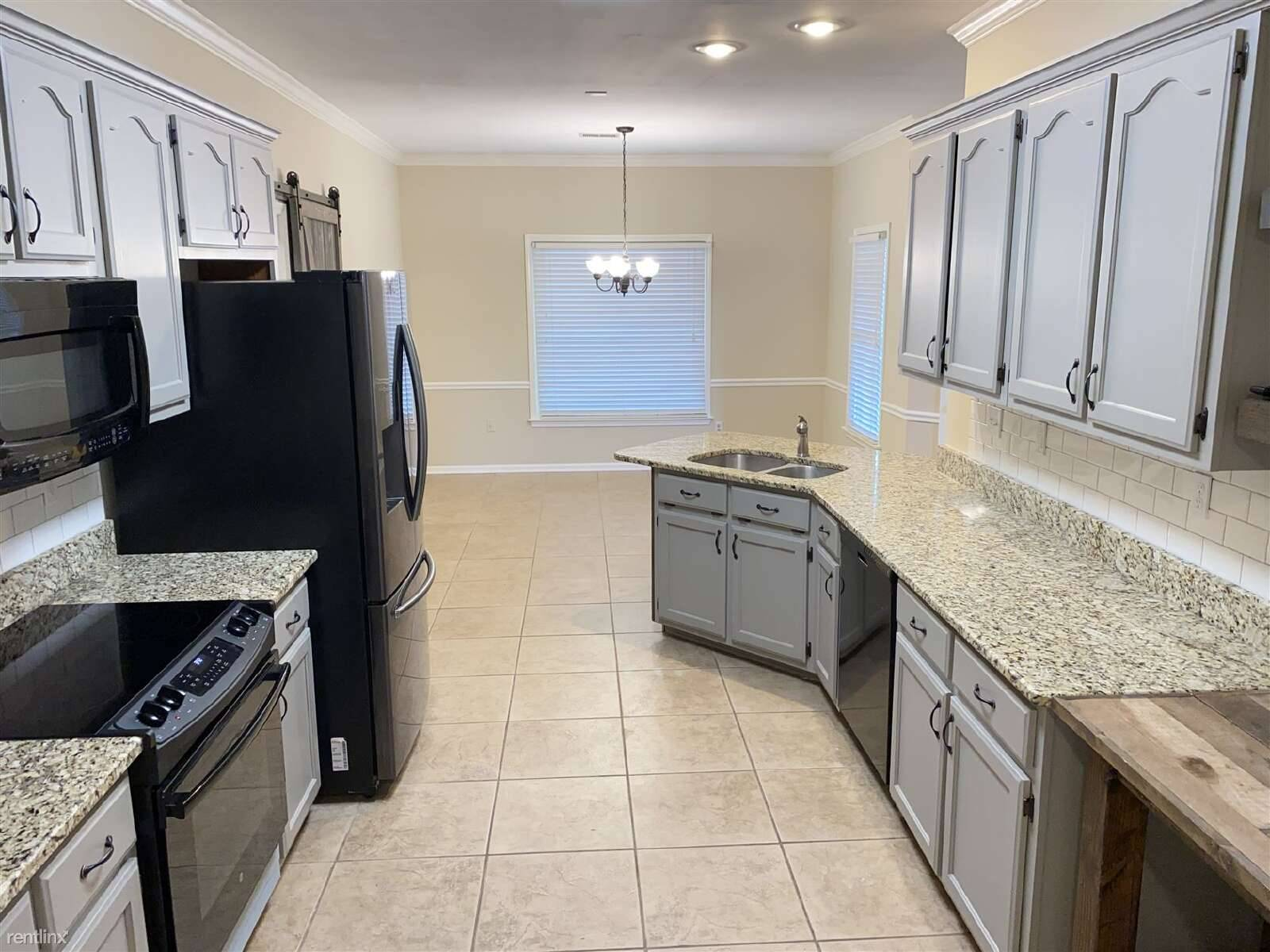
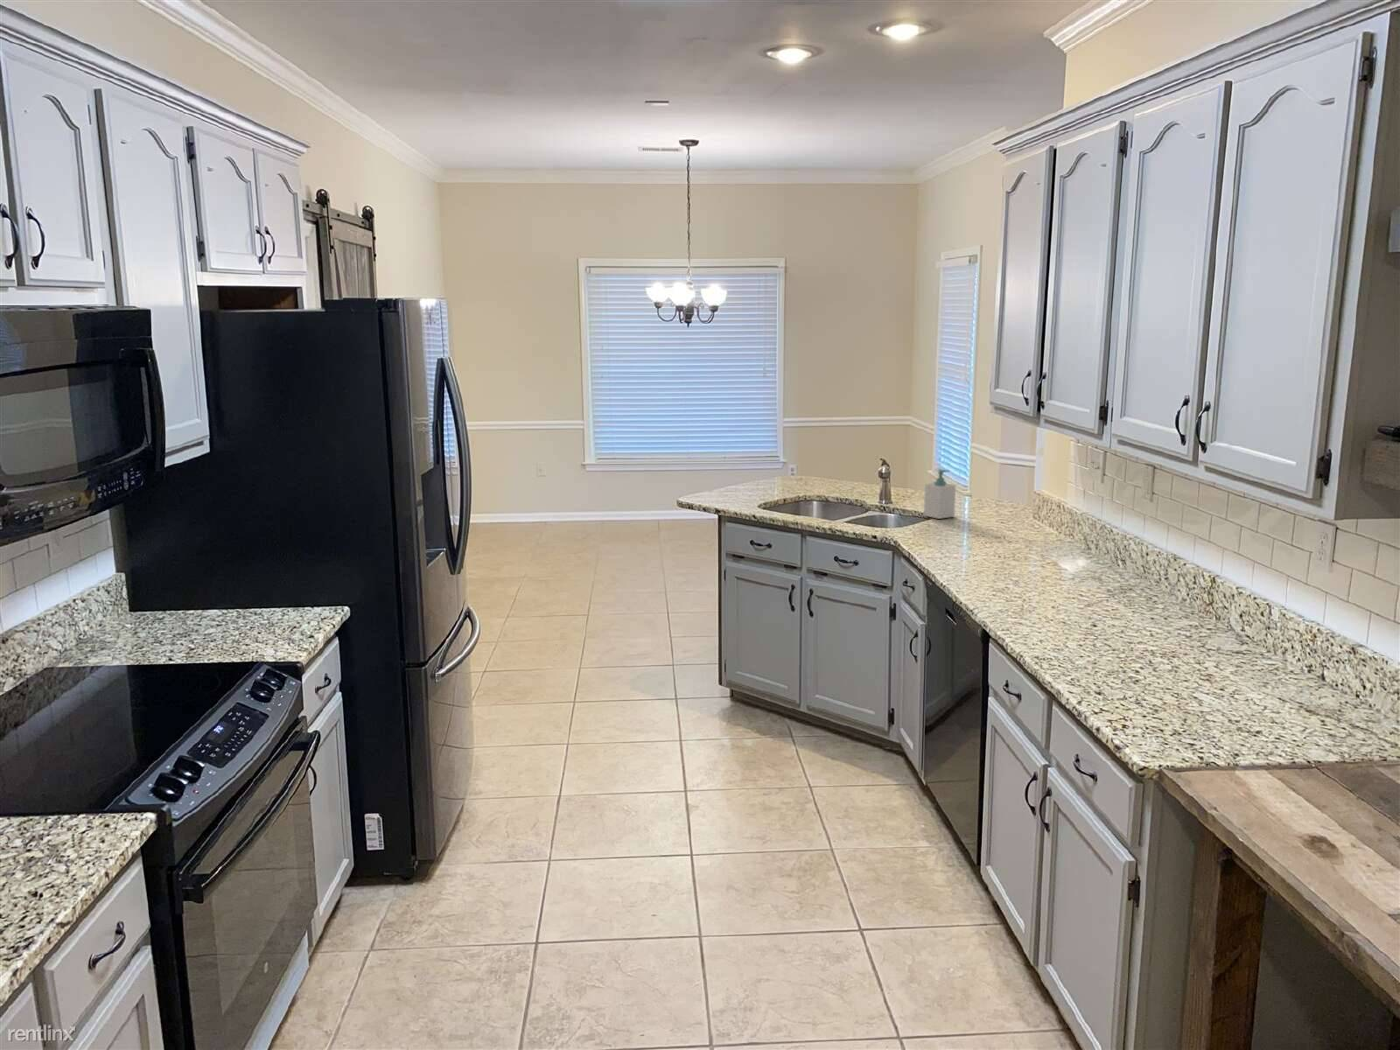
+ soap bottle (939, 493)
